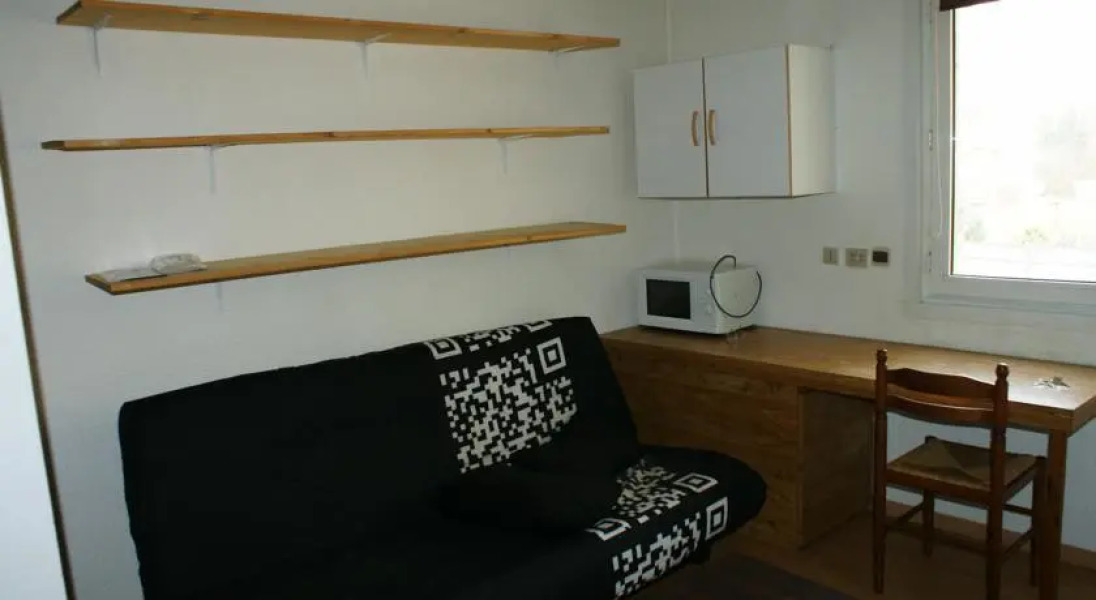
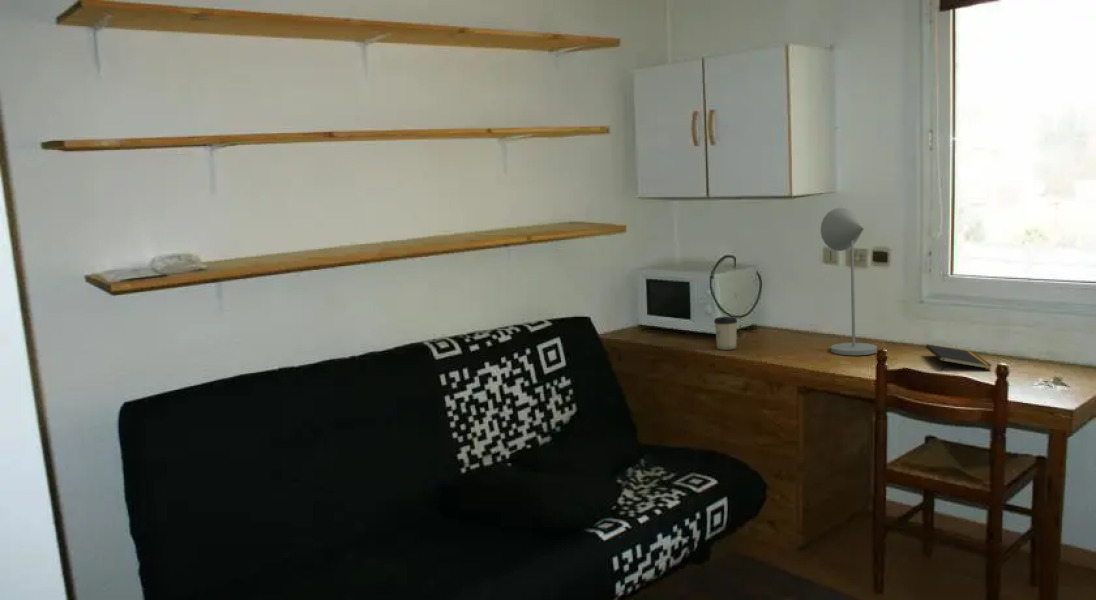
+ desk lamp (852, 280)
+ cup (725, 333)
+ notepad (957, 356)
